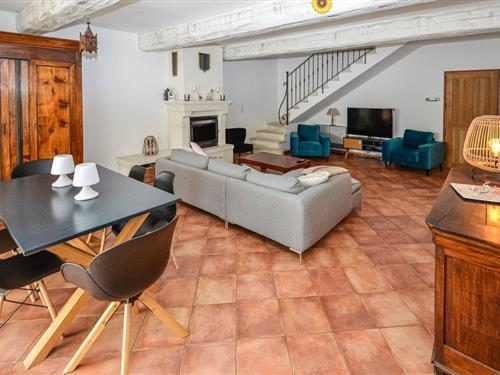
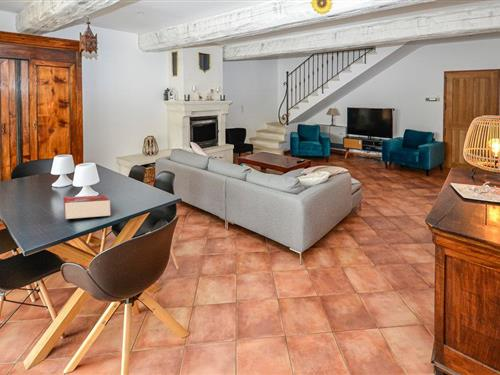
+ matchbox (86, 206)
